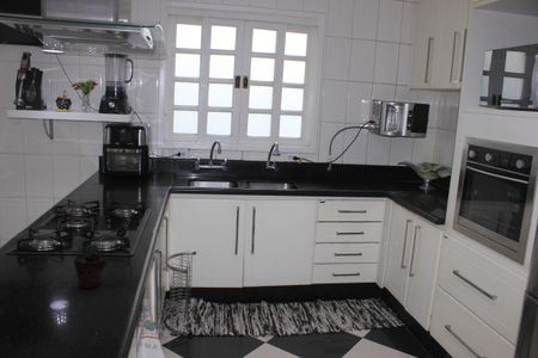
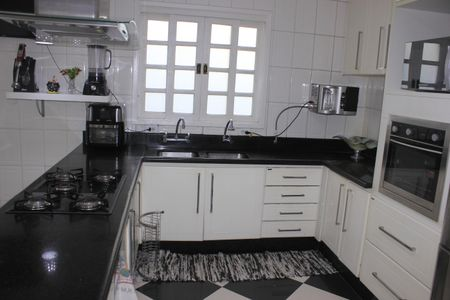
- potted succulent (90, 265)
